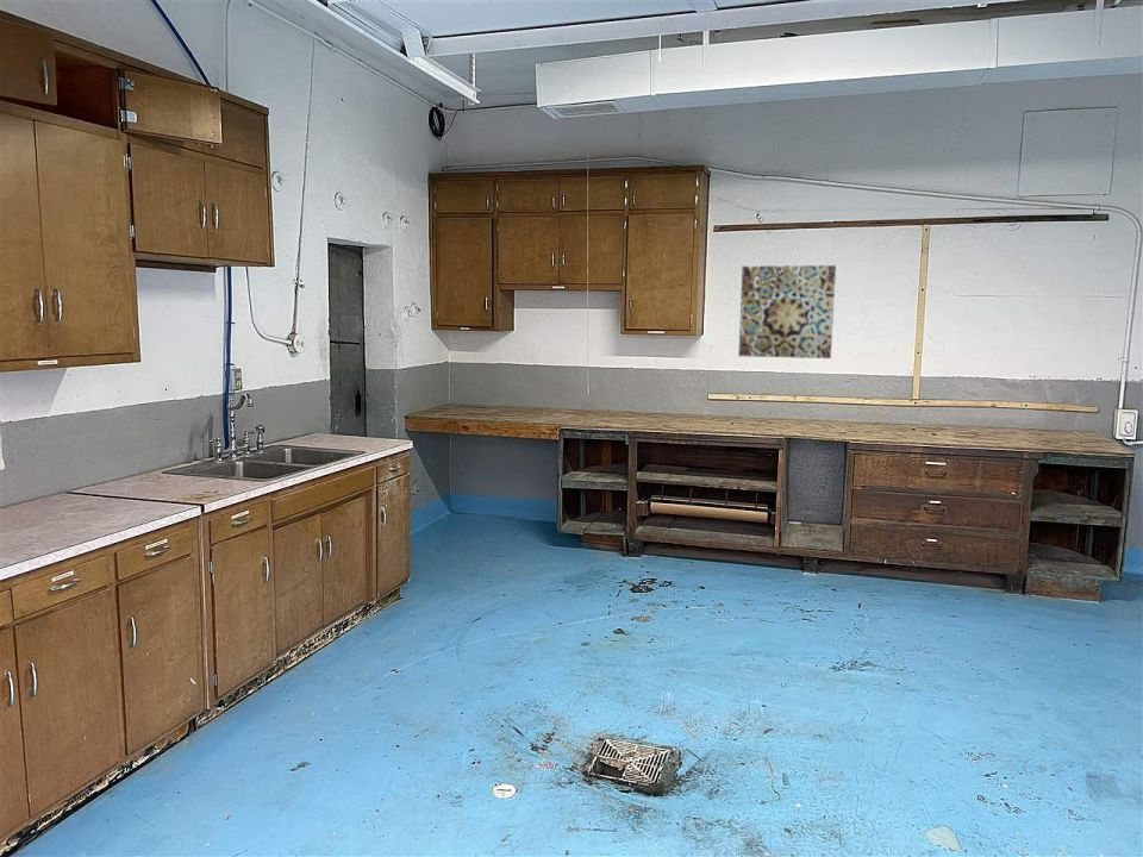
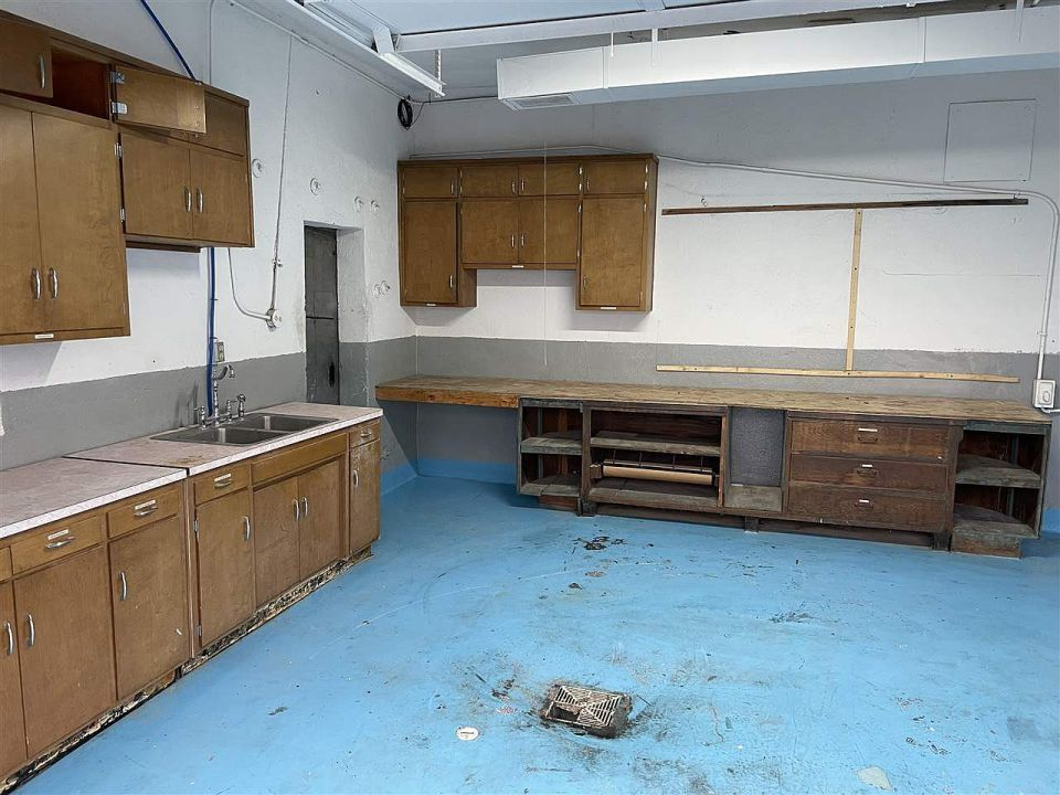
- wall art (786, 312)
